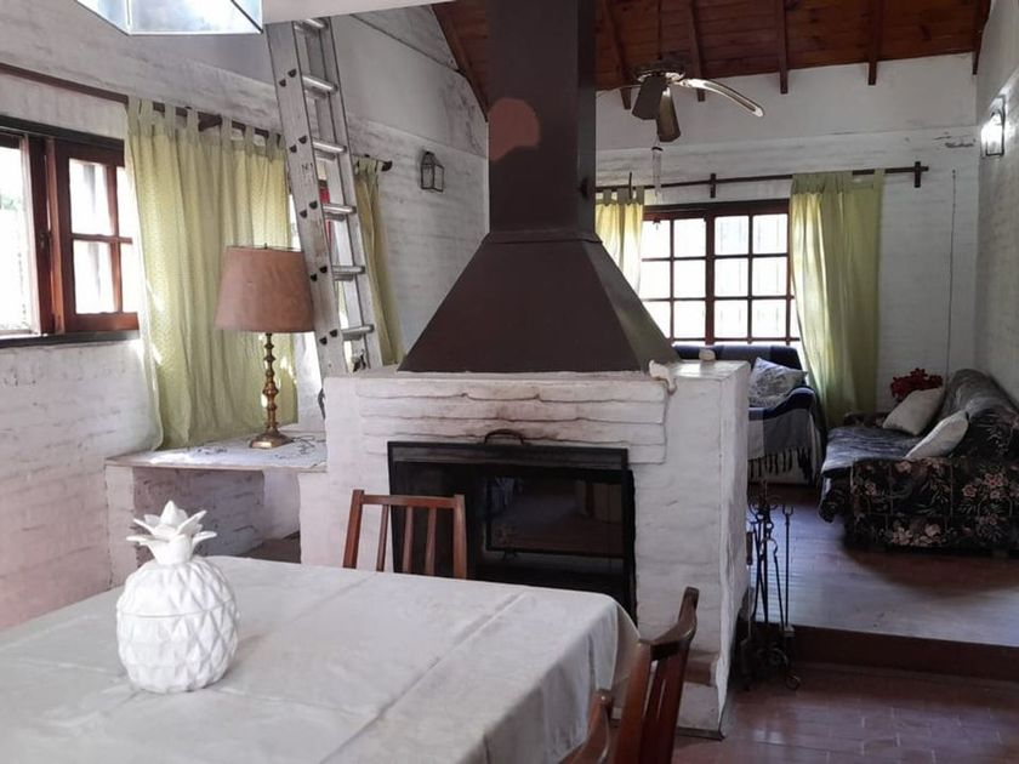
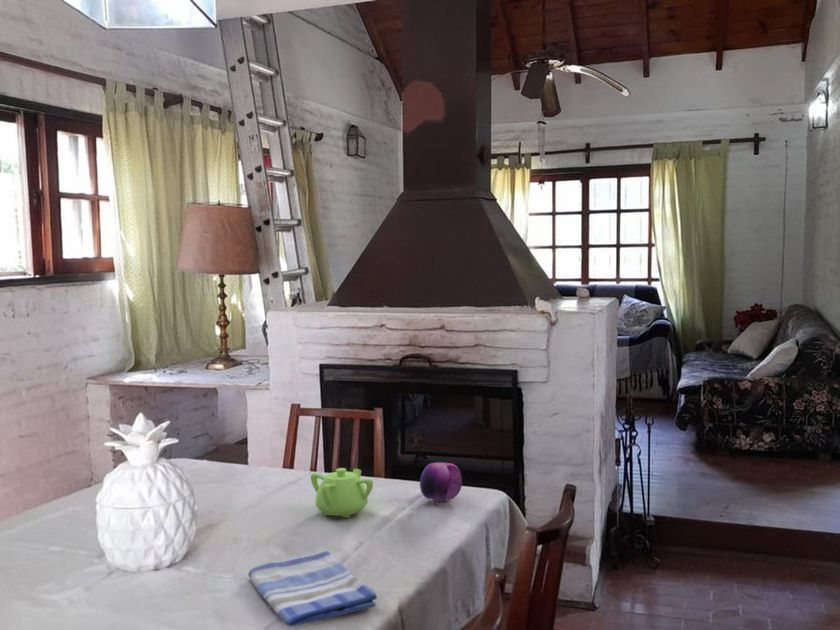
+ dish towel (310, 584)
+ fruit (440, 482)
+ teapot (342, 489)
